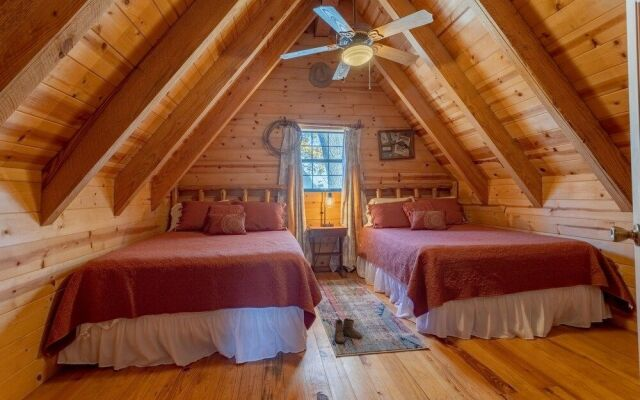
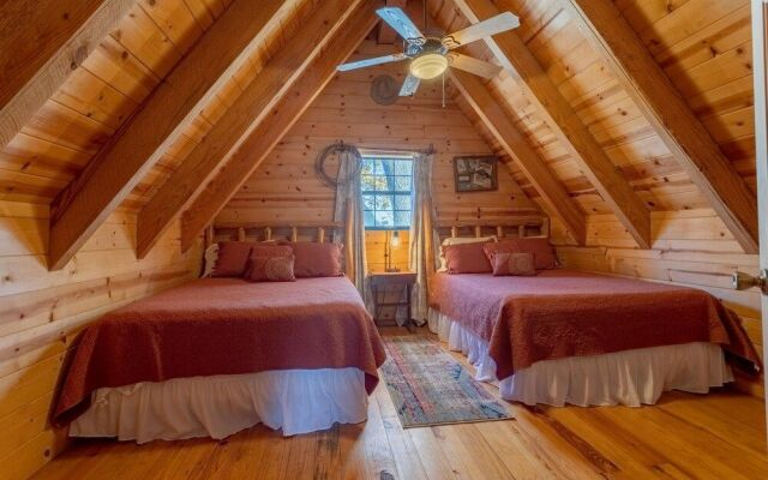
- boots (345, 329)
